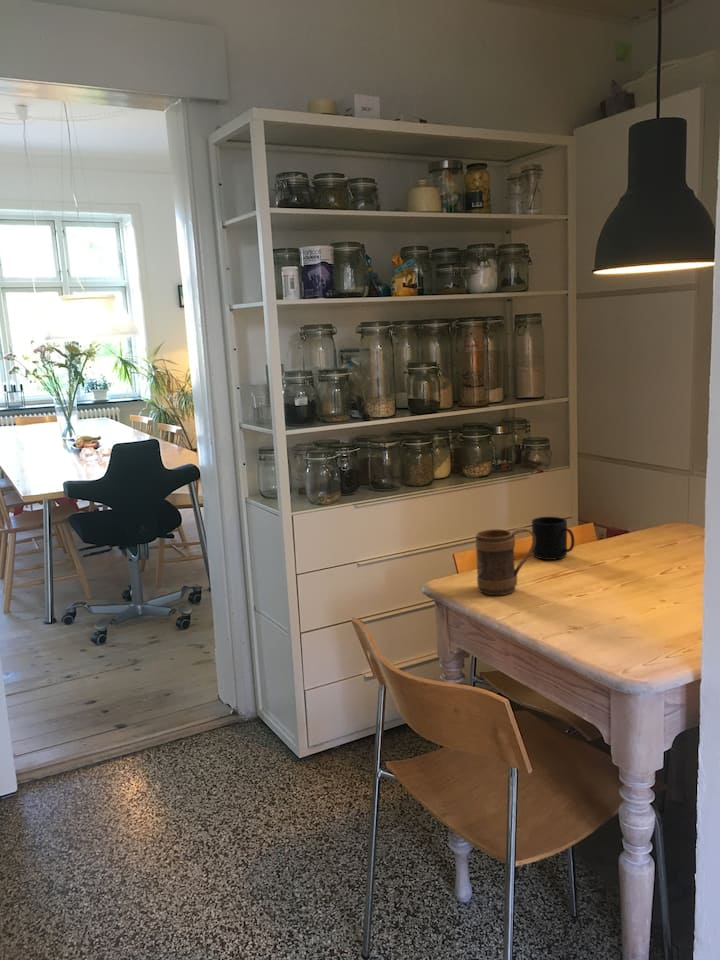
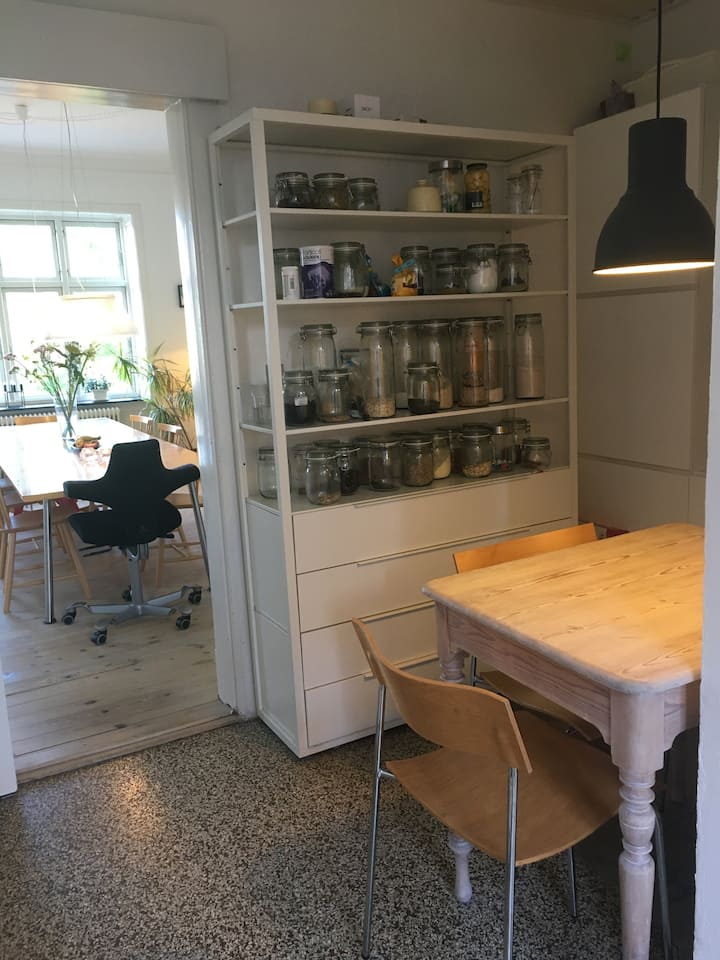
- mug (505, 559)
- mug (553, 539)
